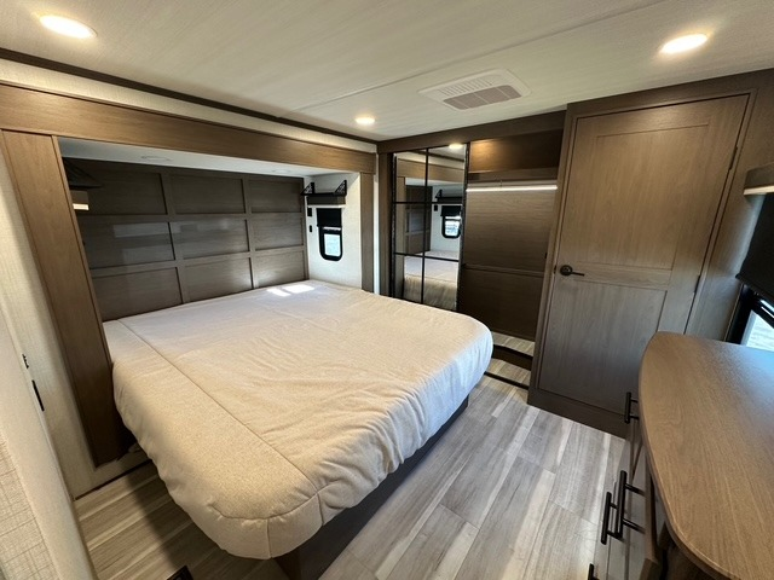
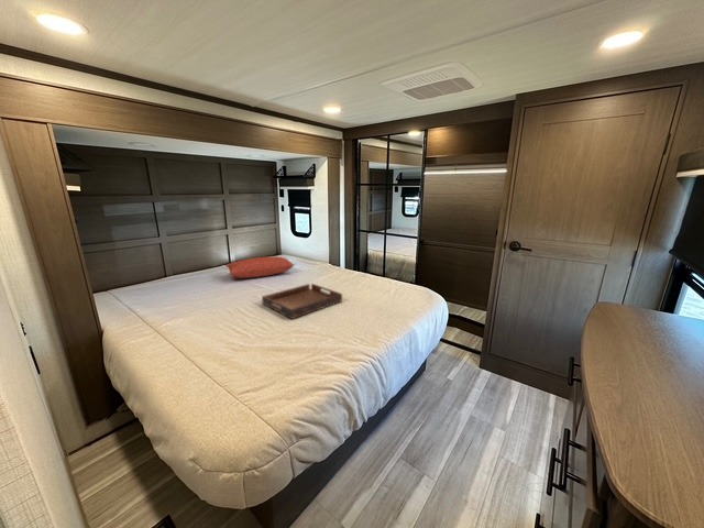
+ pillow (258, 266)
+ serving tray (302, 298)
